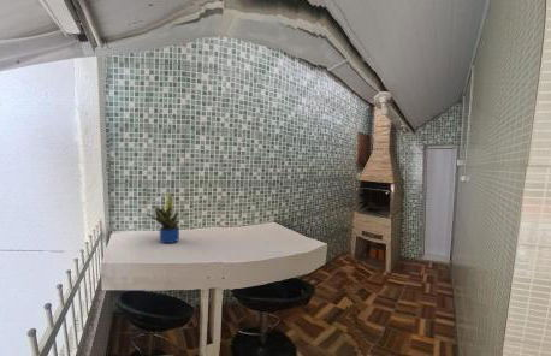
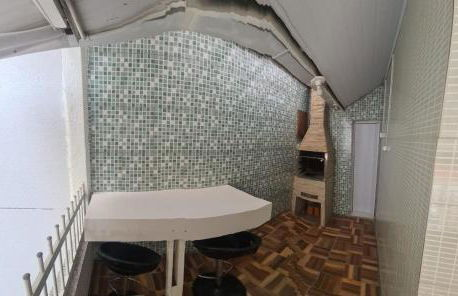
- potted plant (166, 215)
